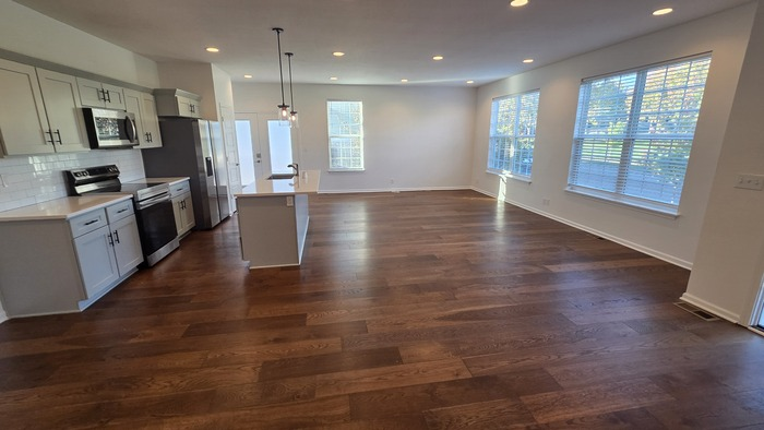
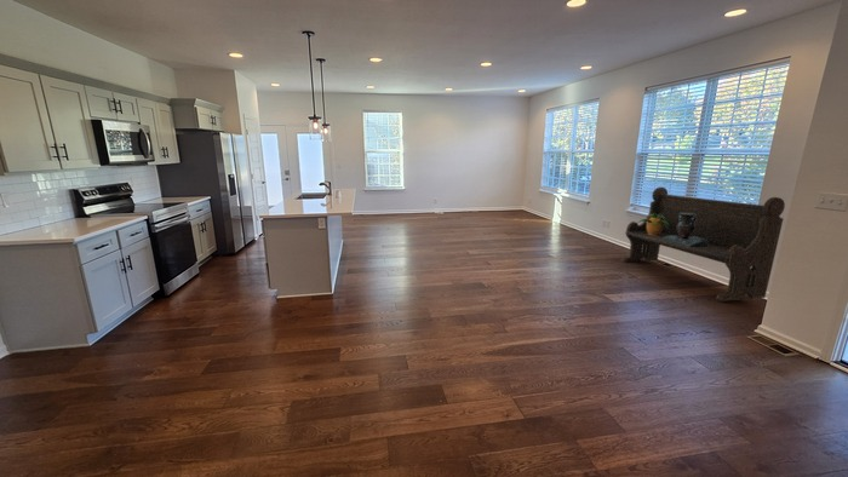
+ decorative urn (689, 228)
+ potted plant (652, 223)
+ bench (689, 235)
